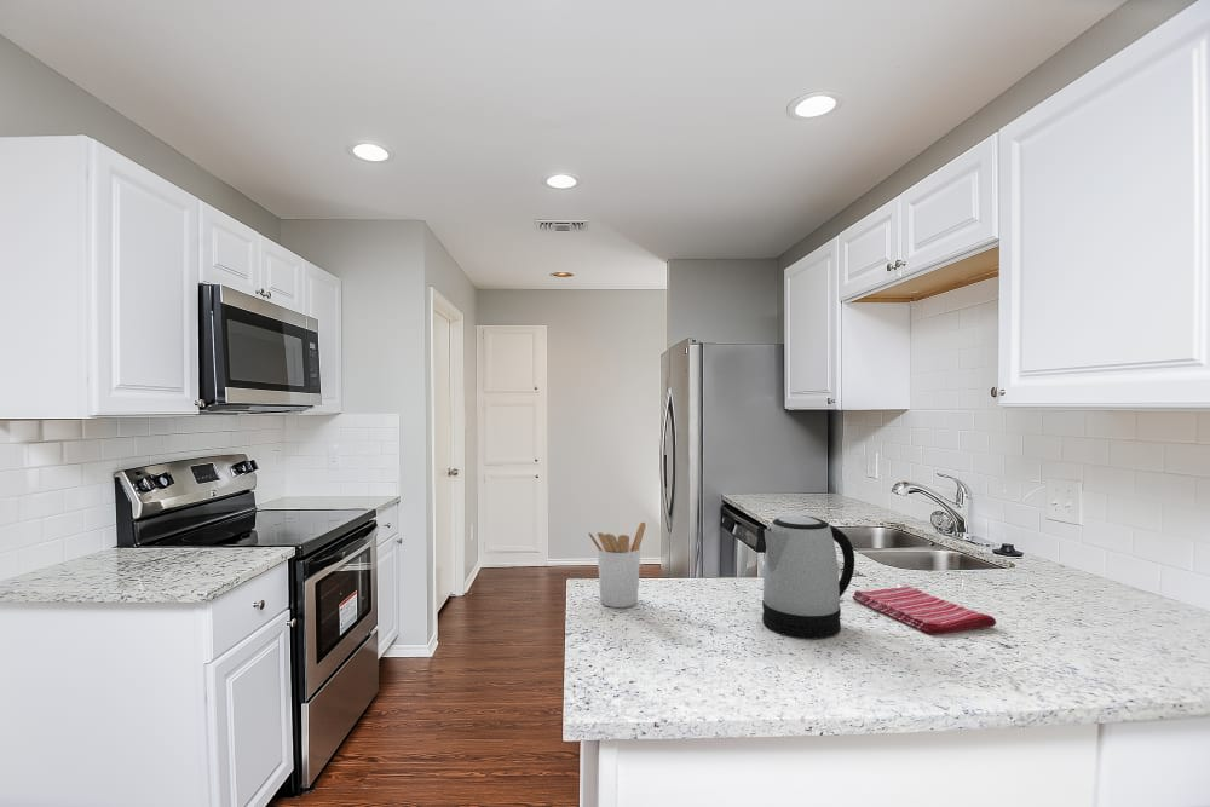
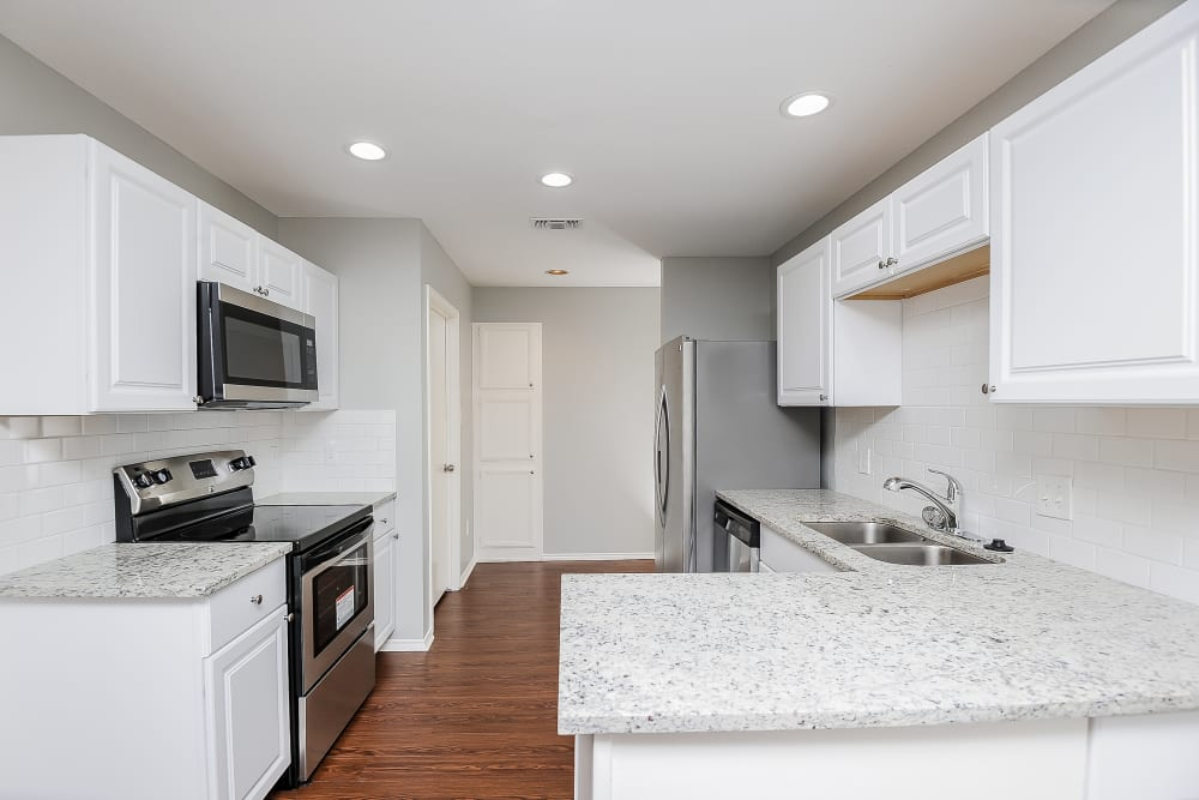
- kettle (809, 570)
- utensil holder (617, 564)
- dish towel (920, 606)
